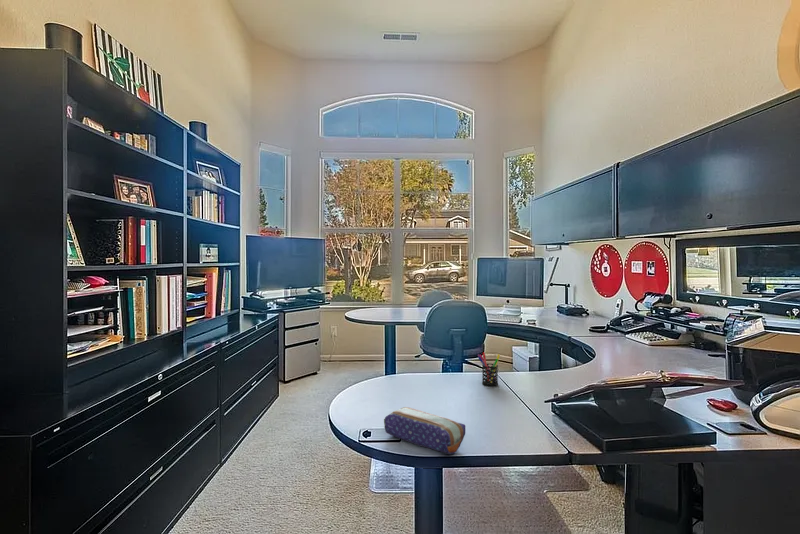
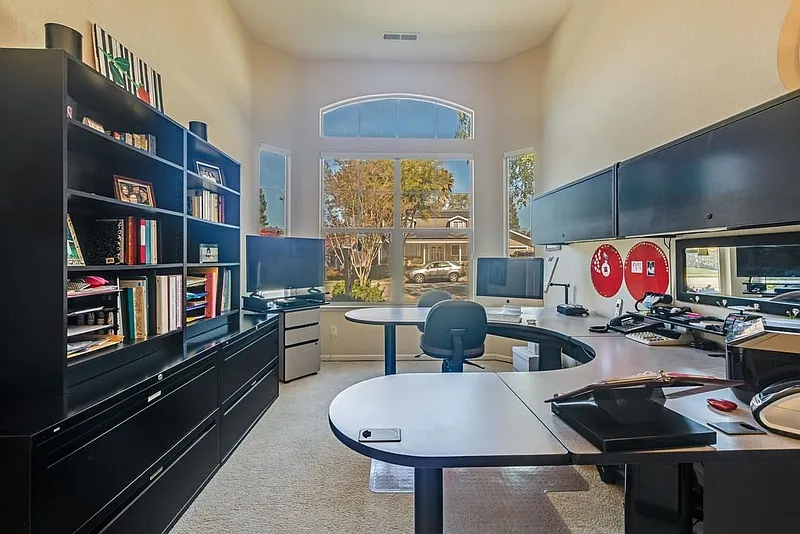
- pencil case (423, 428)
- pen holder (490, 368)
